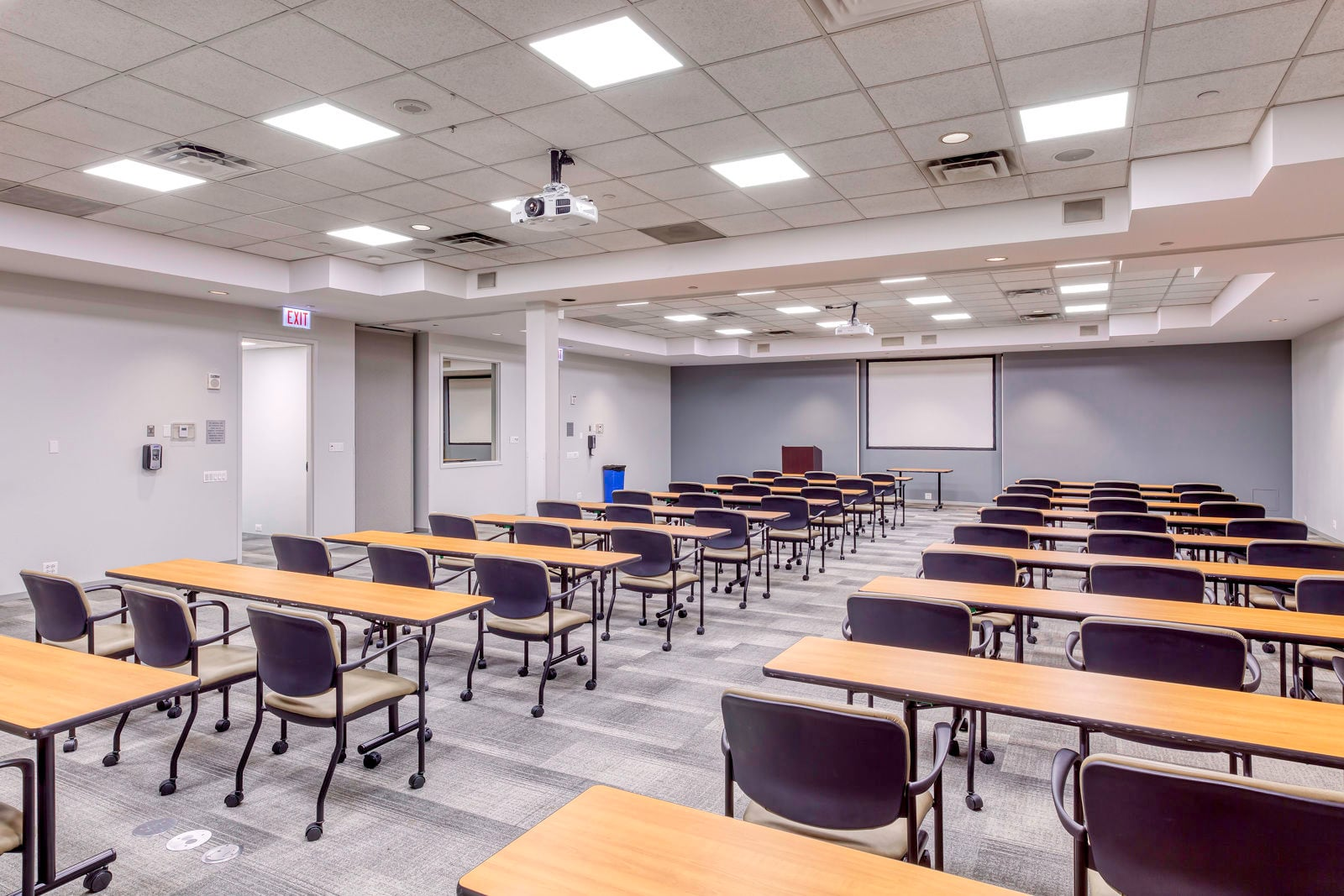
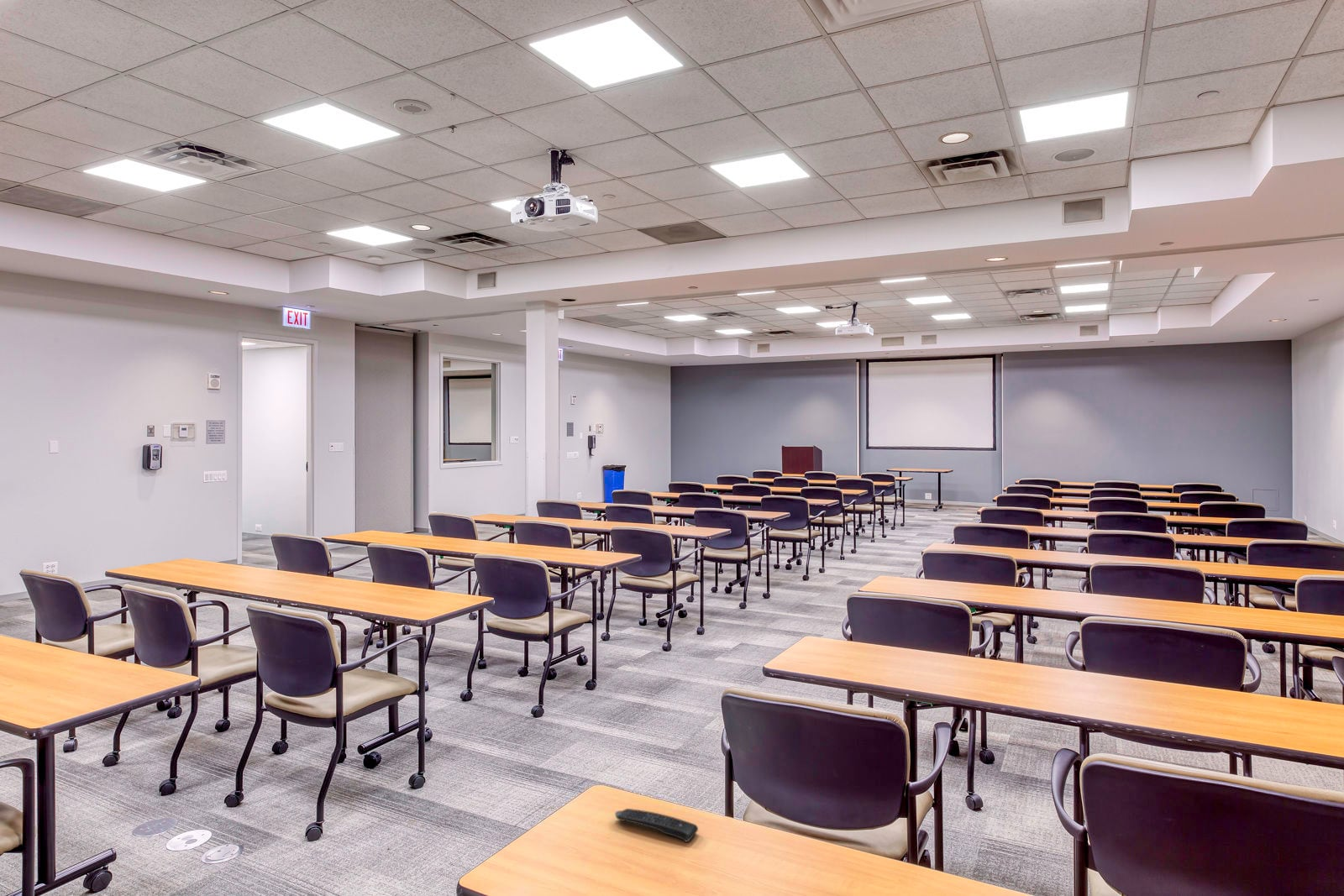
+ remote control (654, 822)
